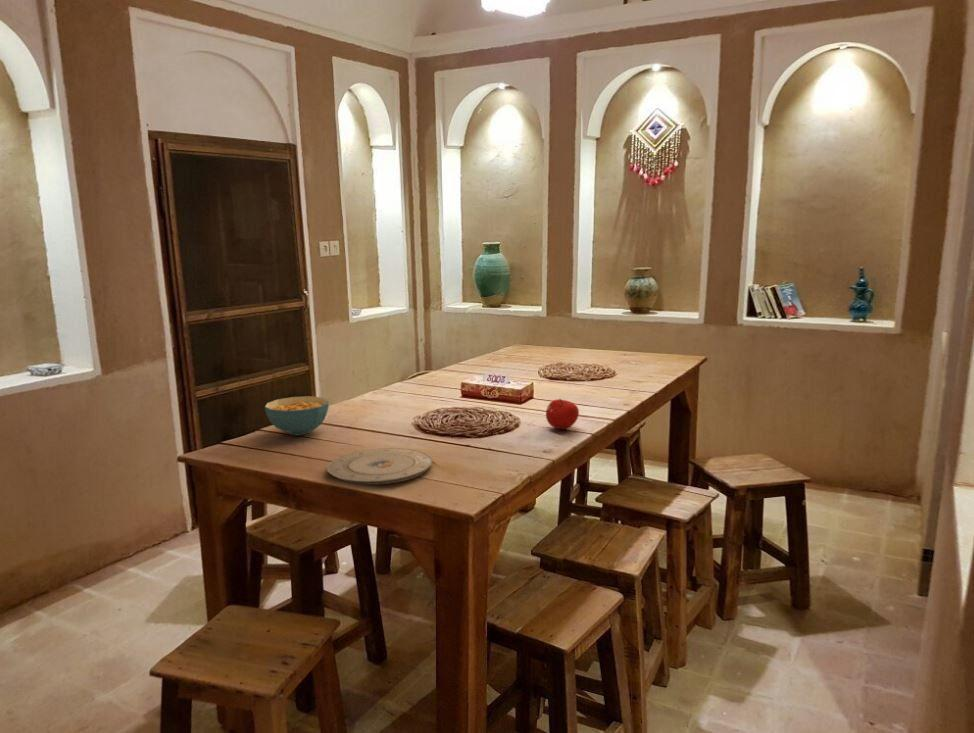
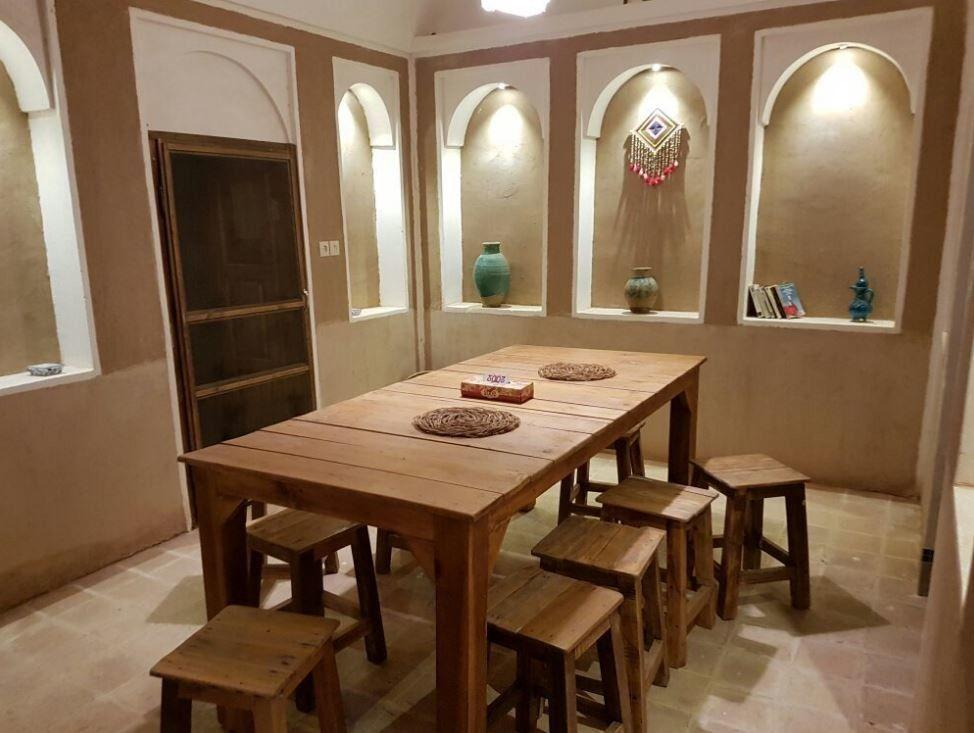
- fruit (562, 412)
- cereal bowl (298, 418)
- plate (380, 466)
